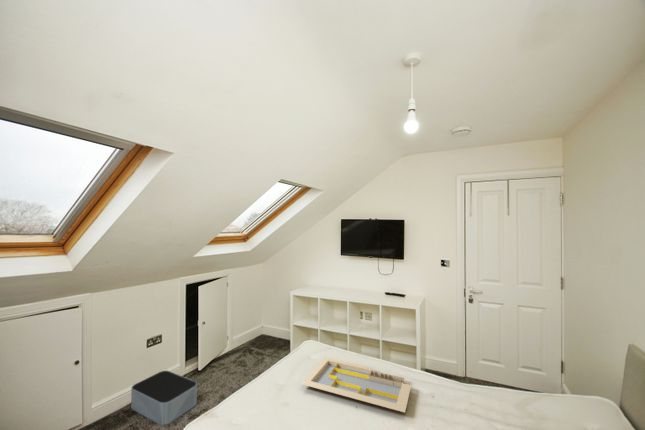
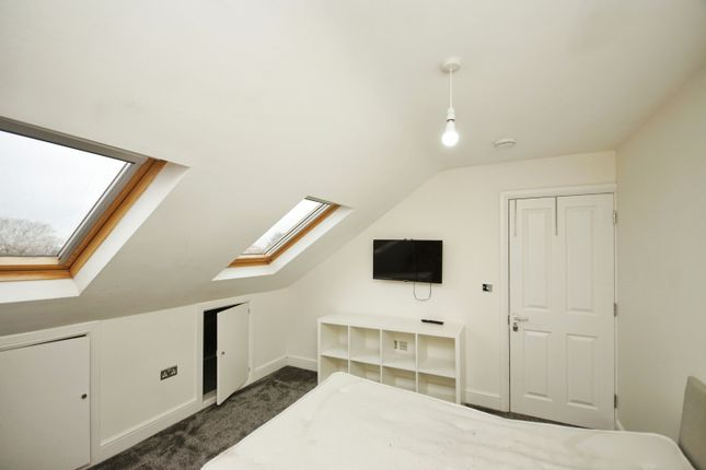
- serving tray (358, 382)
- storage bin (164, 395)
